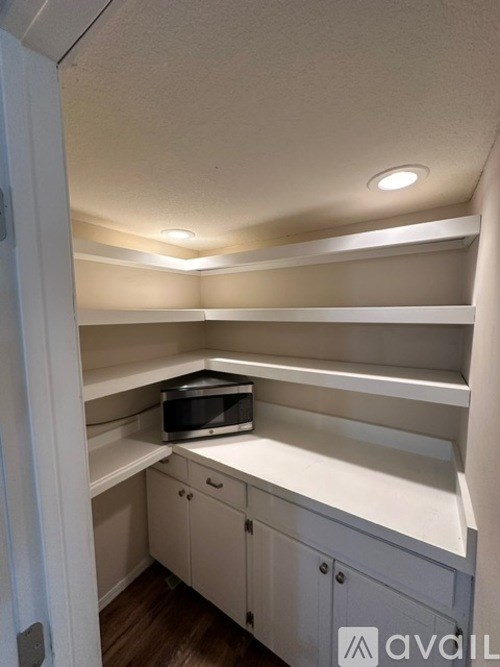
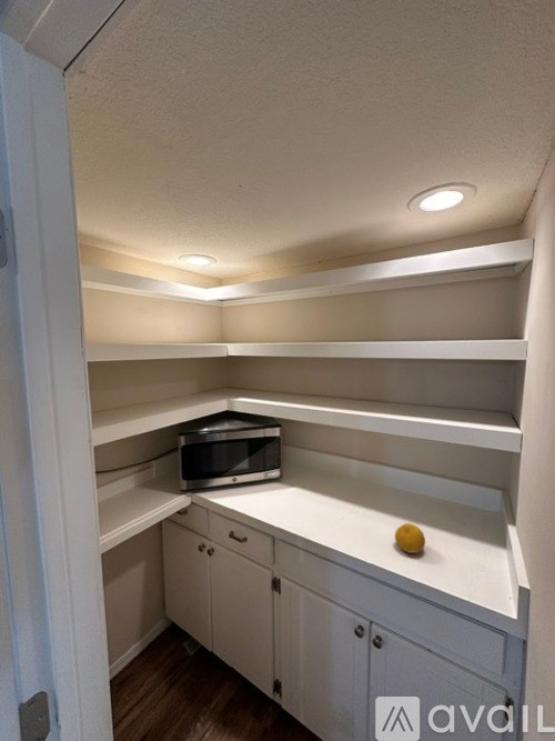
+ fruit (410, 537)
